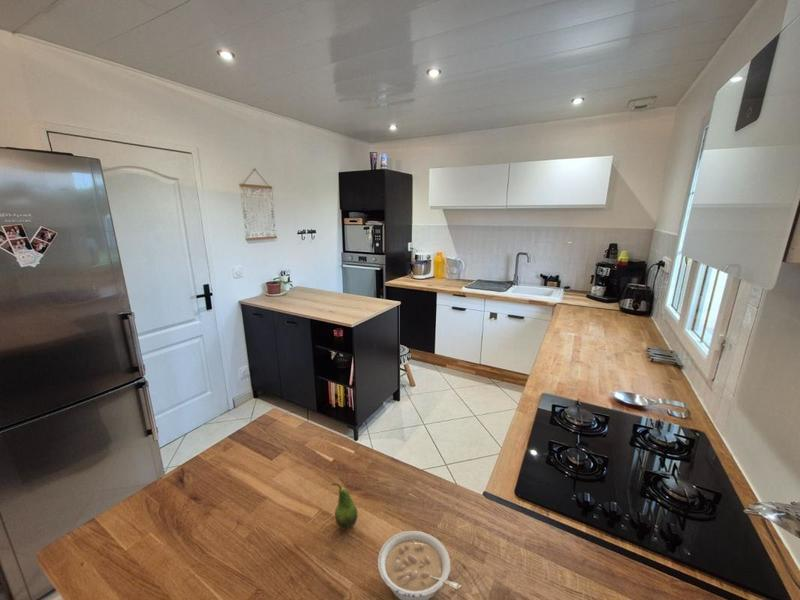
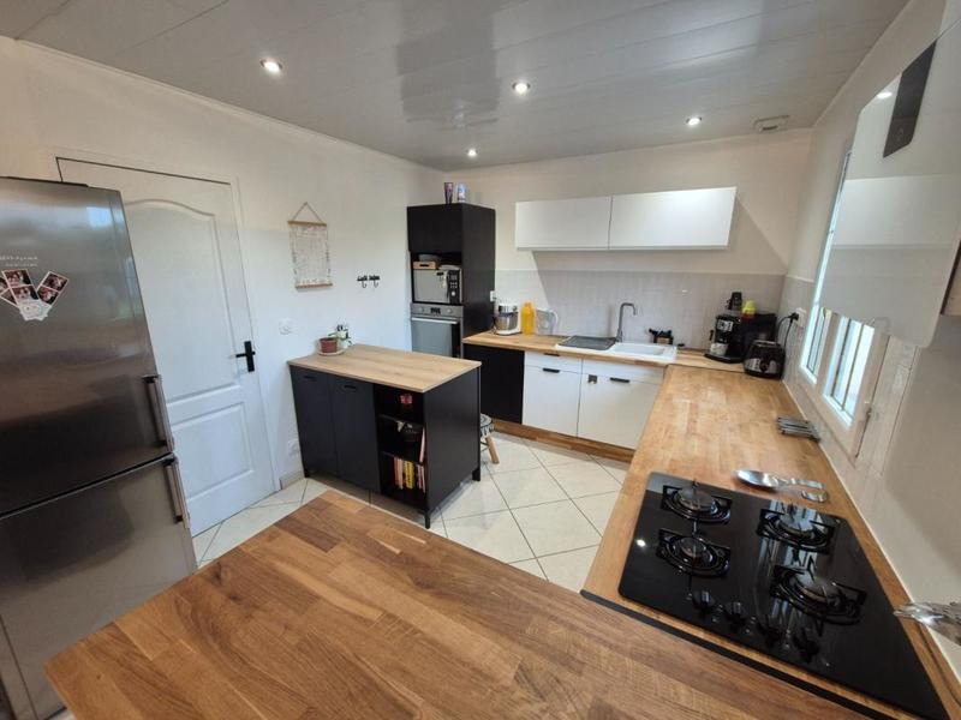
- fruit (345, 503)
- legume (416, 568)
